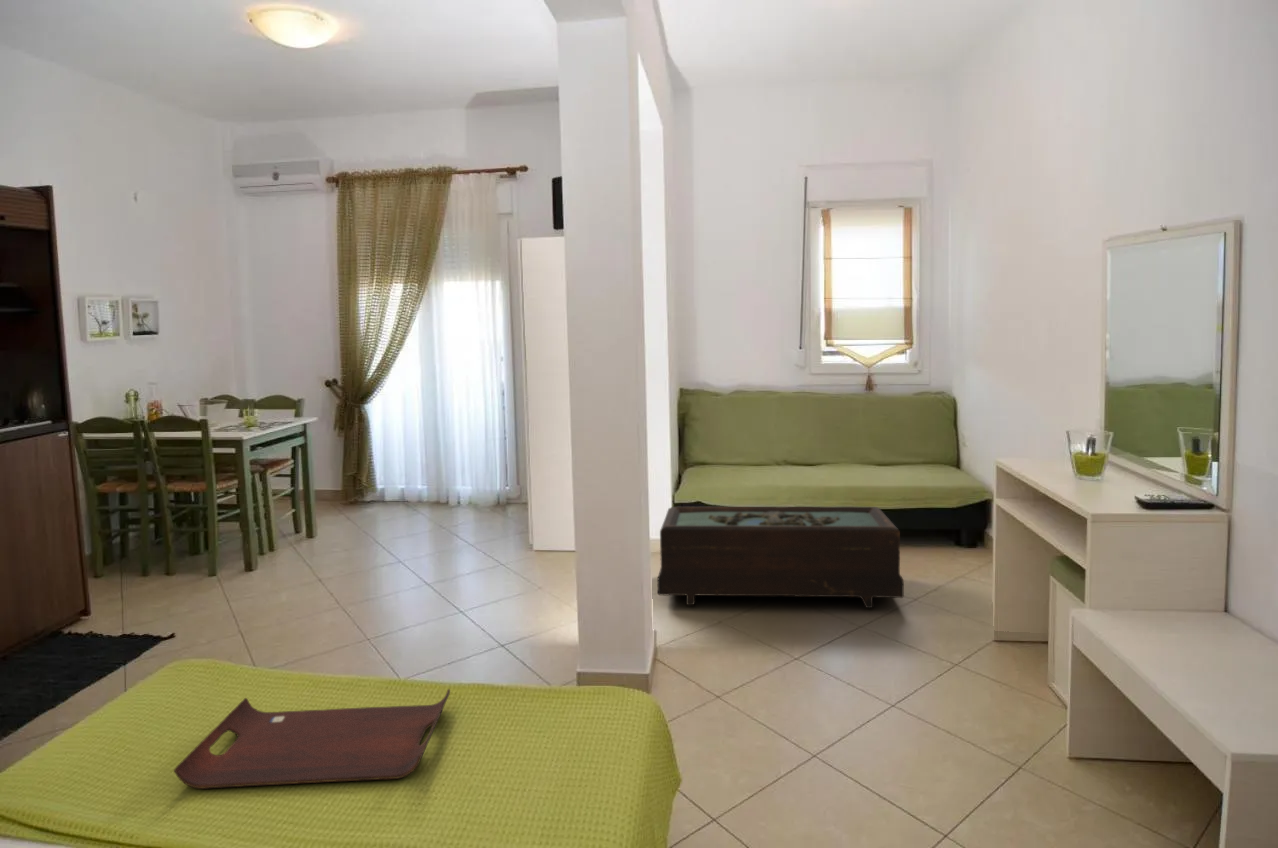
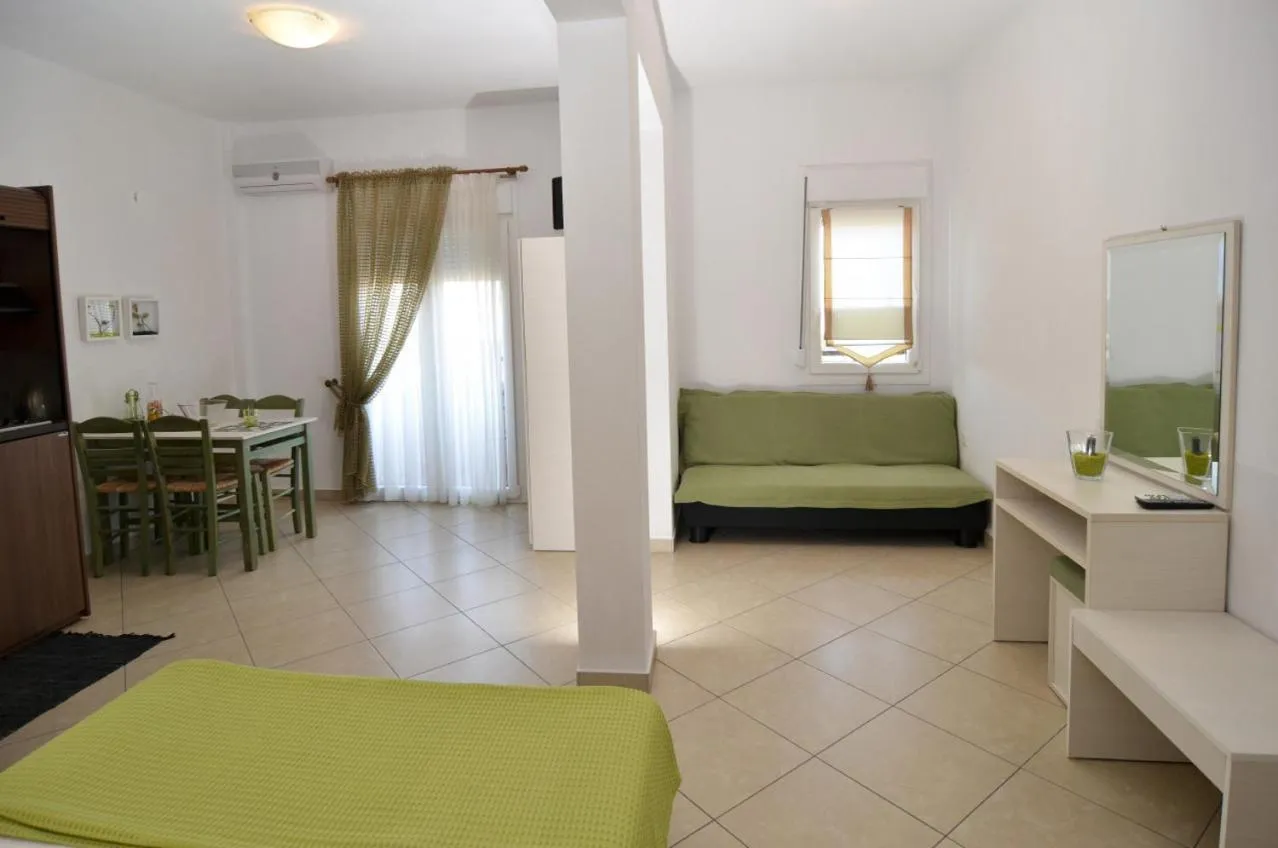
- coffee table (775, 553)
- serving tray (326, 734)
